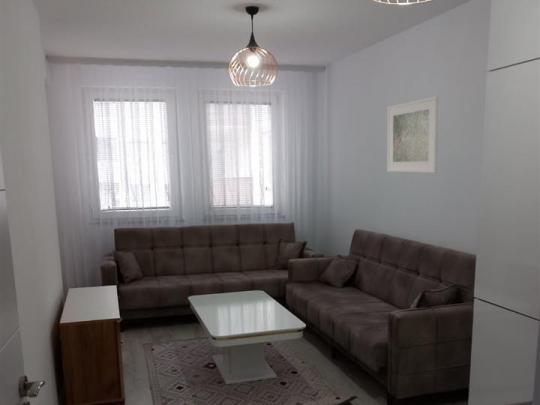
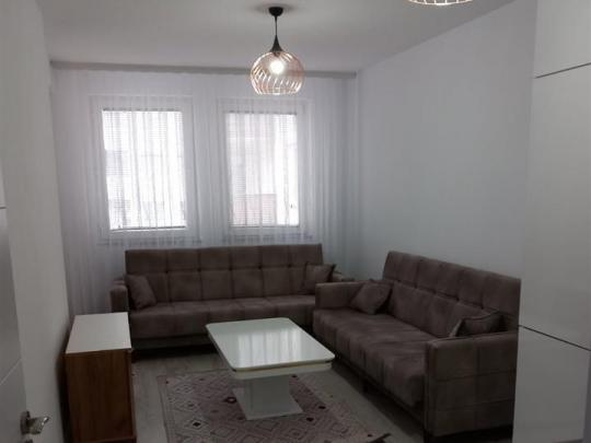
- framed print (410, 137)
